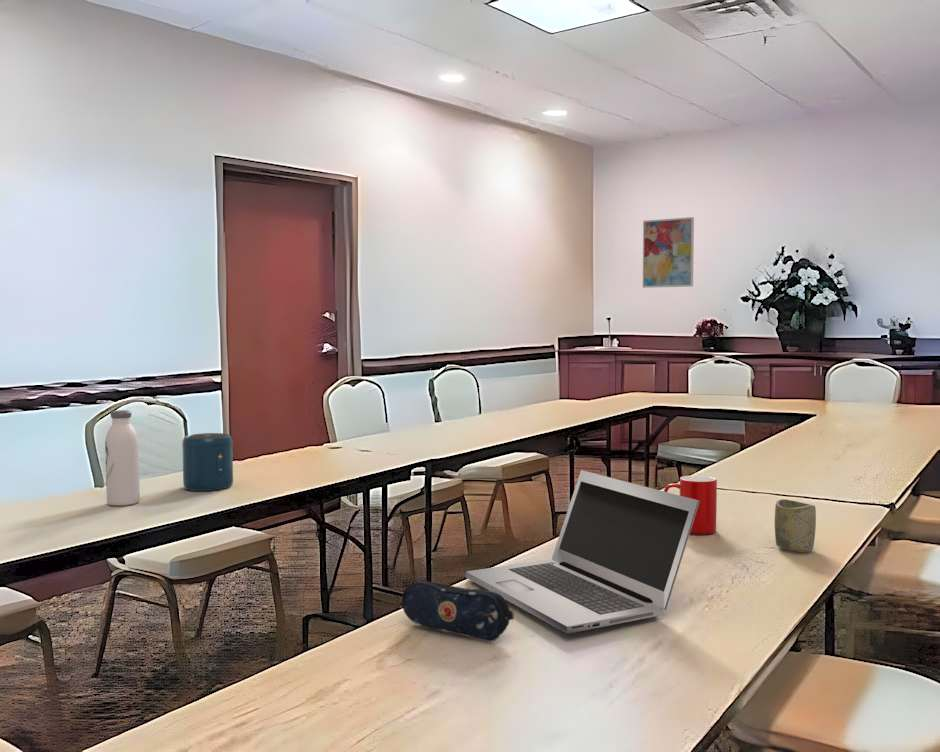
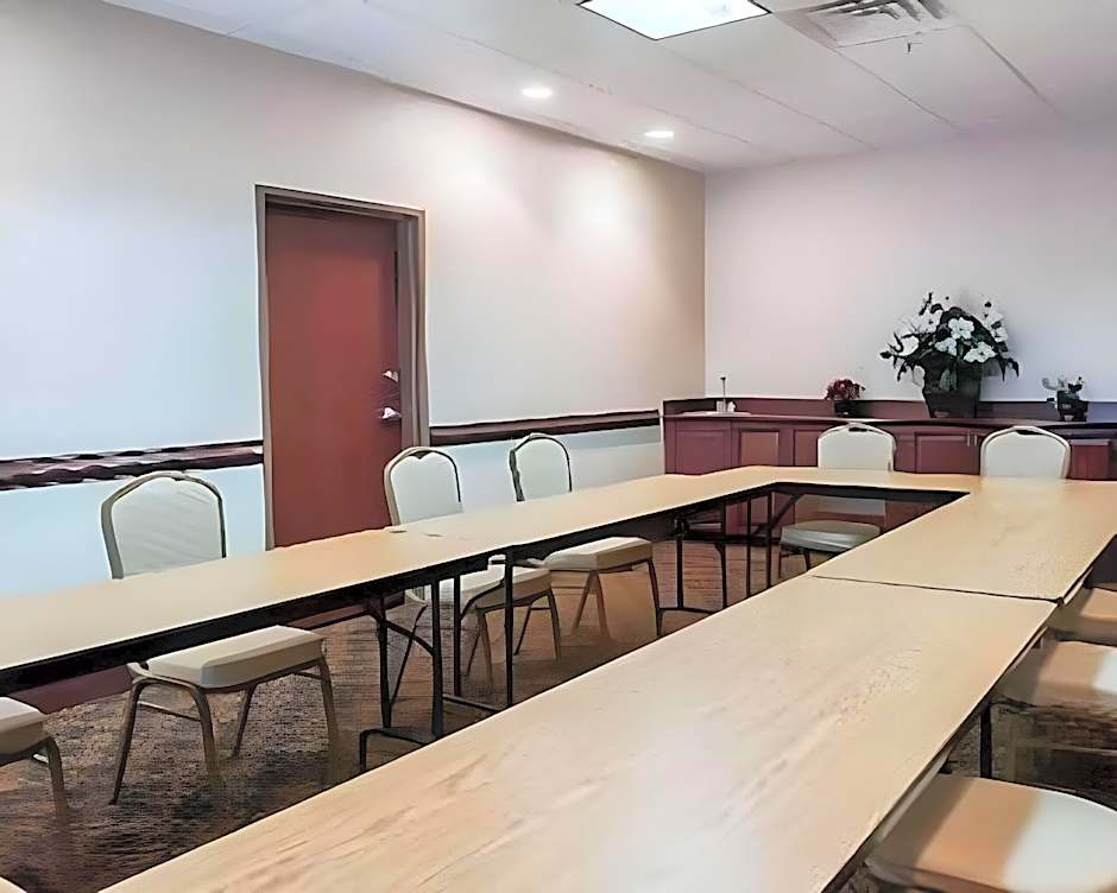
- pencil case (454, 609)
- cup (691, 498)
- laptop (575, 542)
- wall art (667, 253)
- water bottle (122, 456)
- speaker (207, 461)
- cup (795, 525)
